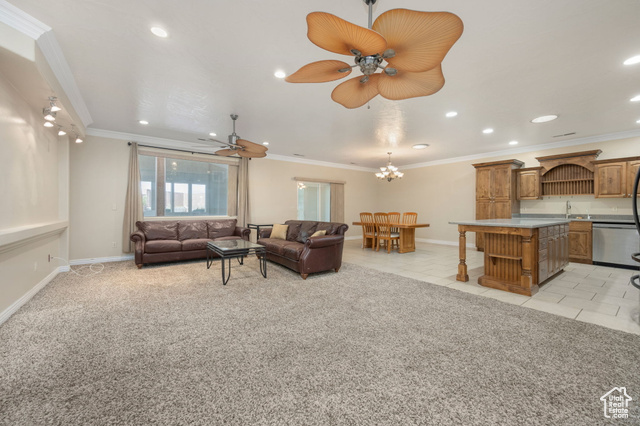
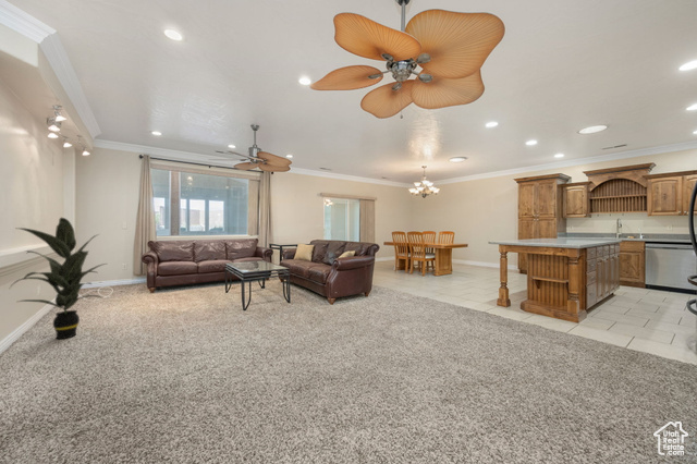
+ indoor plant (61, 278)
